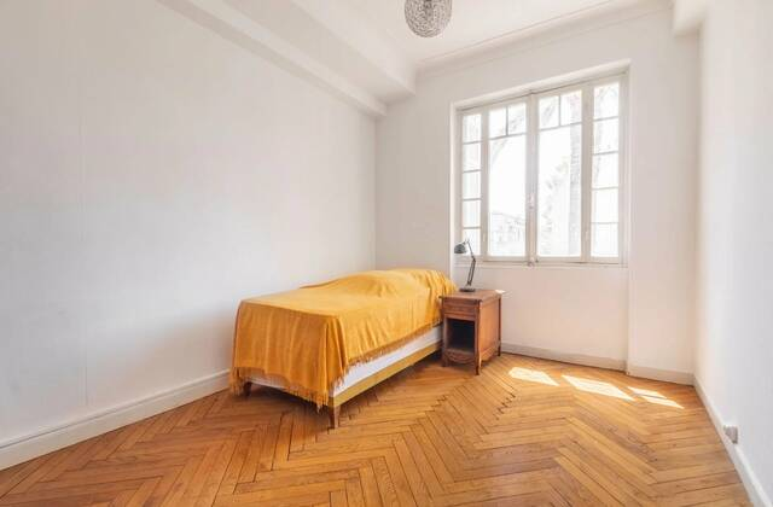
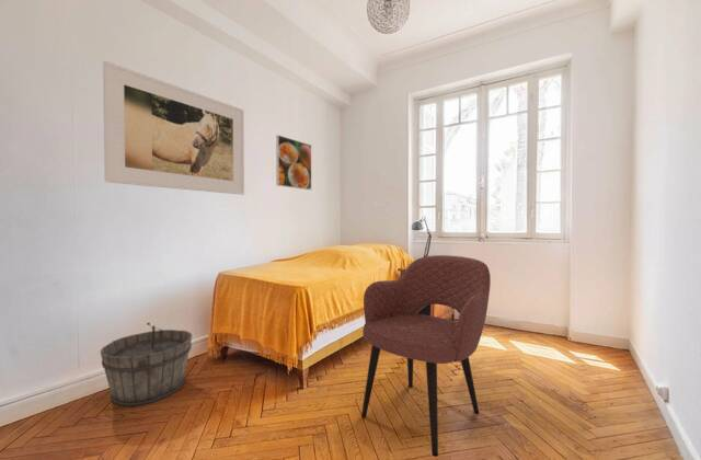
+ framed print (295, 163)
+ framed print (185, 139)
+ armchair (425, 335)
+ wooden bucket (149, 356)
